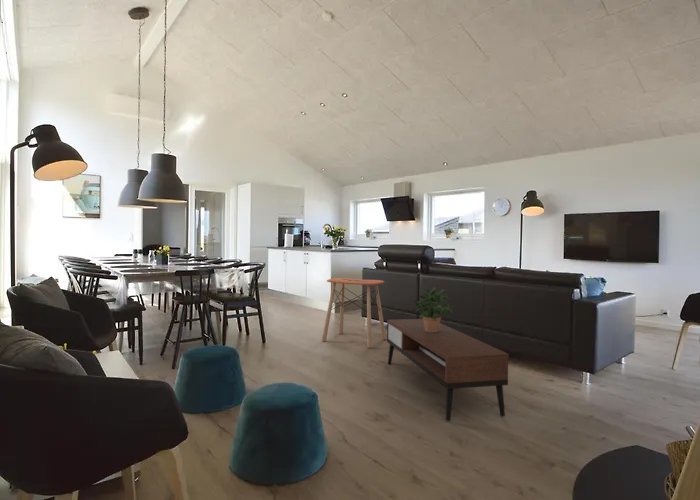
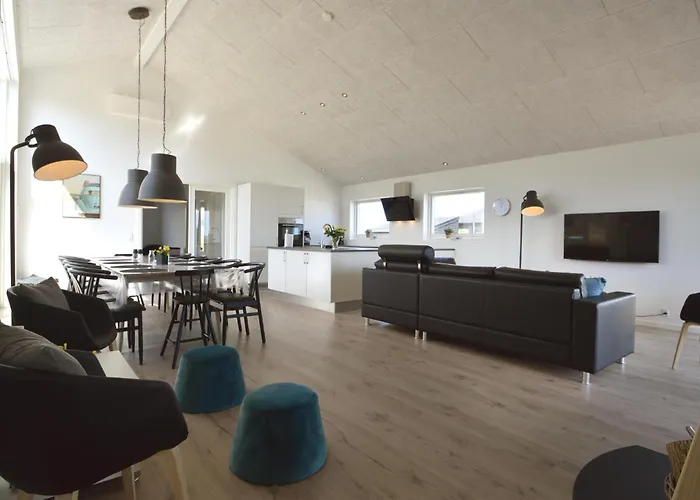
- potted plant (432, 308)
- side table (357, 305)
- coffee table (437, 359)
